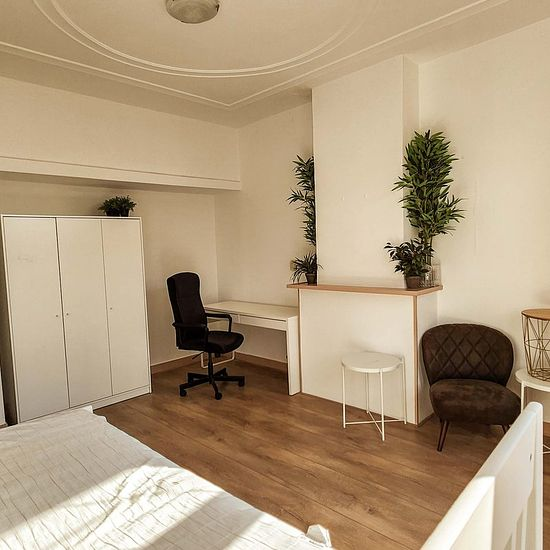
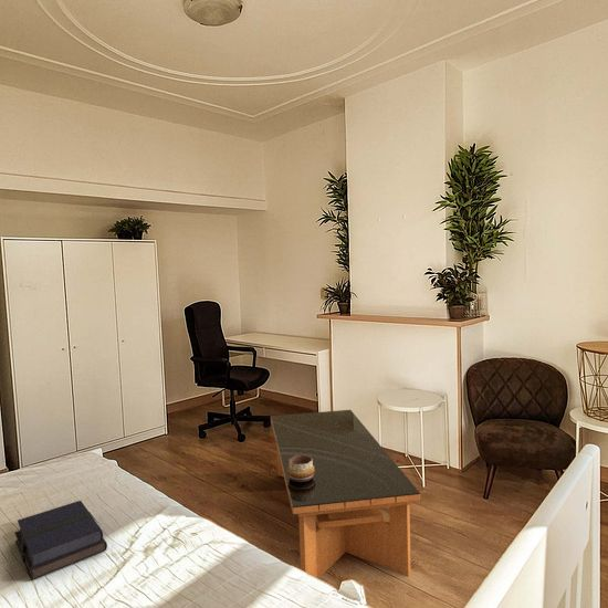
+ coffee table (329, 480)
+ decorative bowl (301, 468)
+ book (59, 534)
